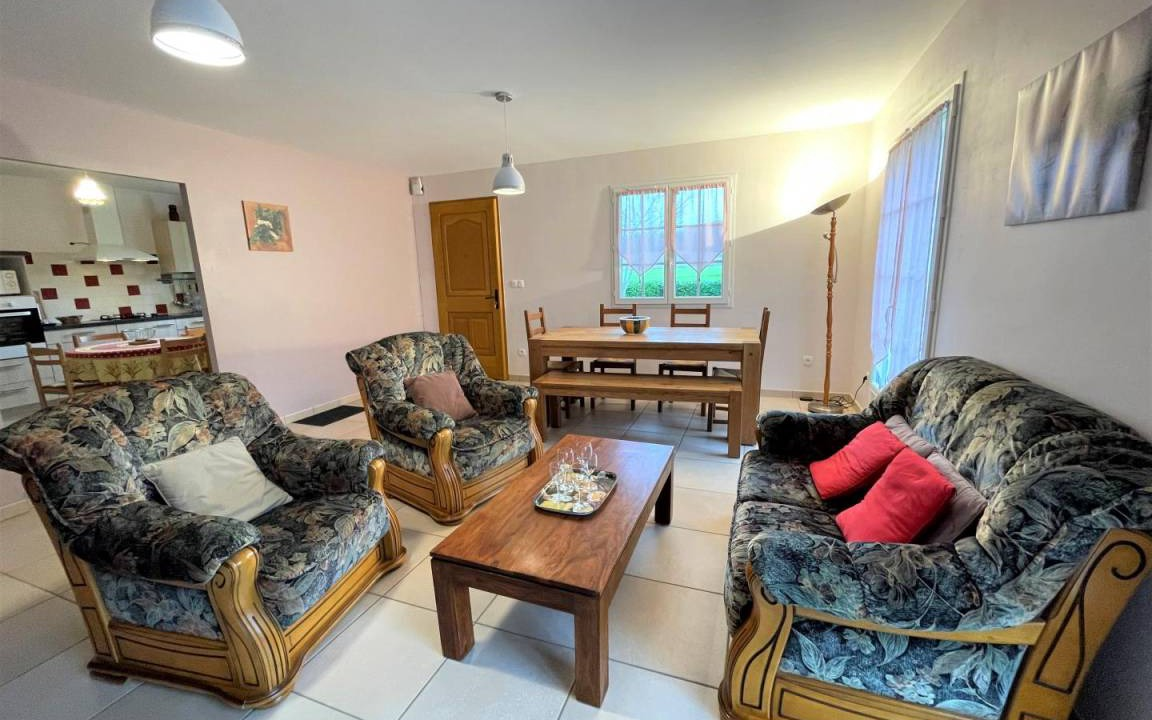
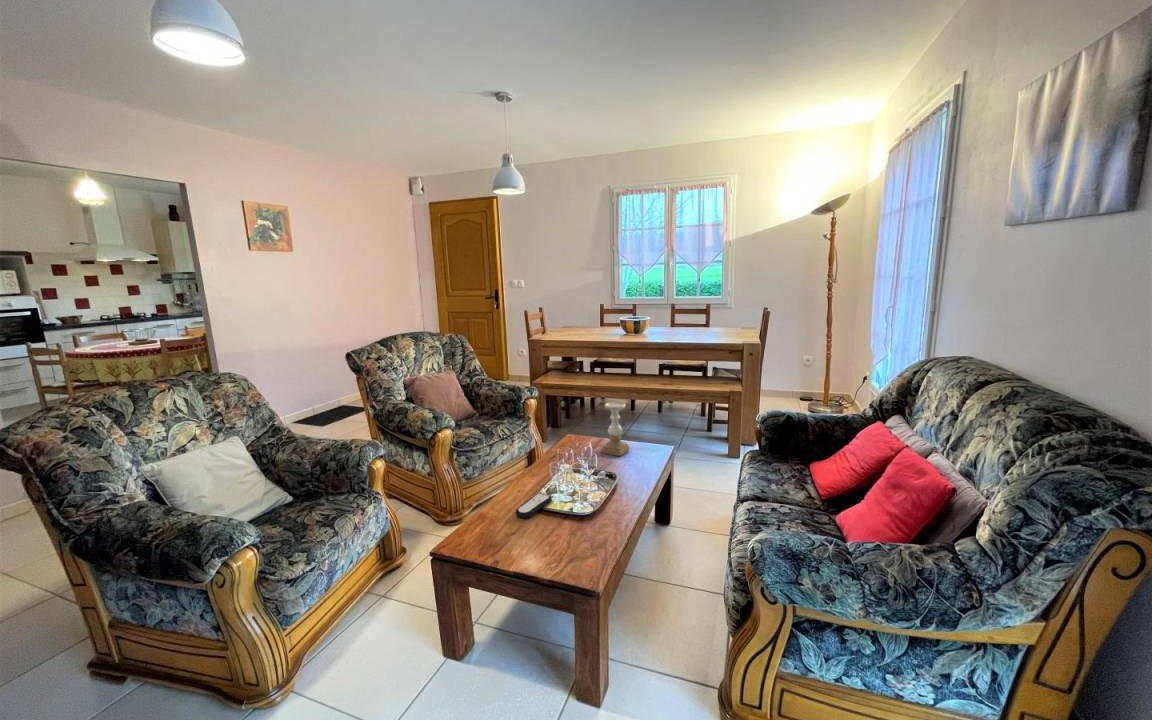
+ remote control (533, 505)
+ candle holder (615, 427)
